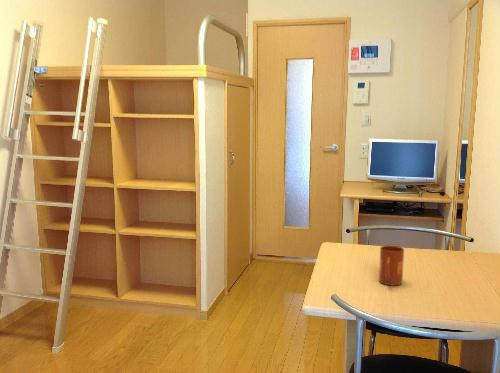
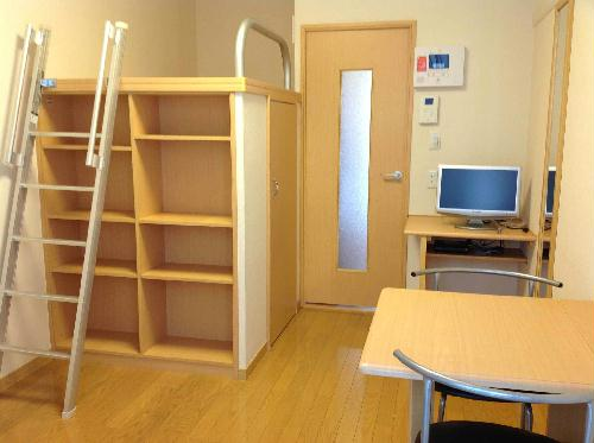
- mug (390, 266)
